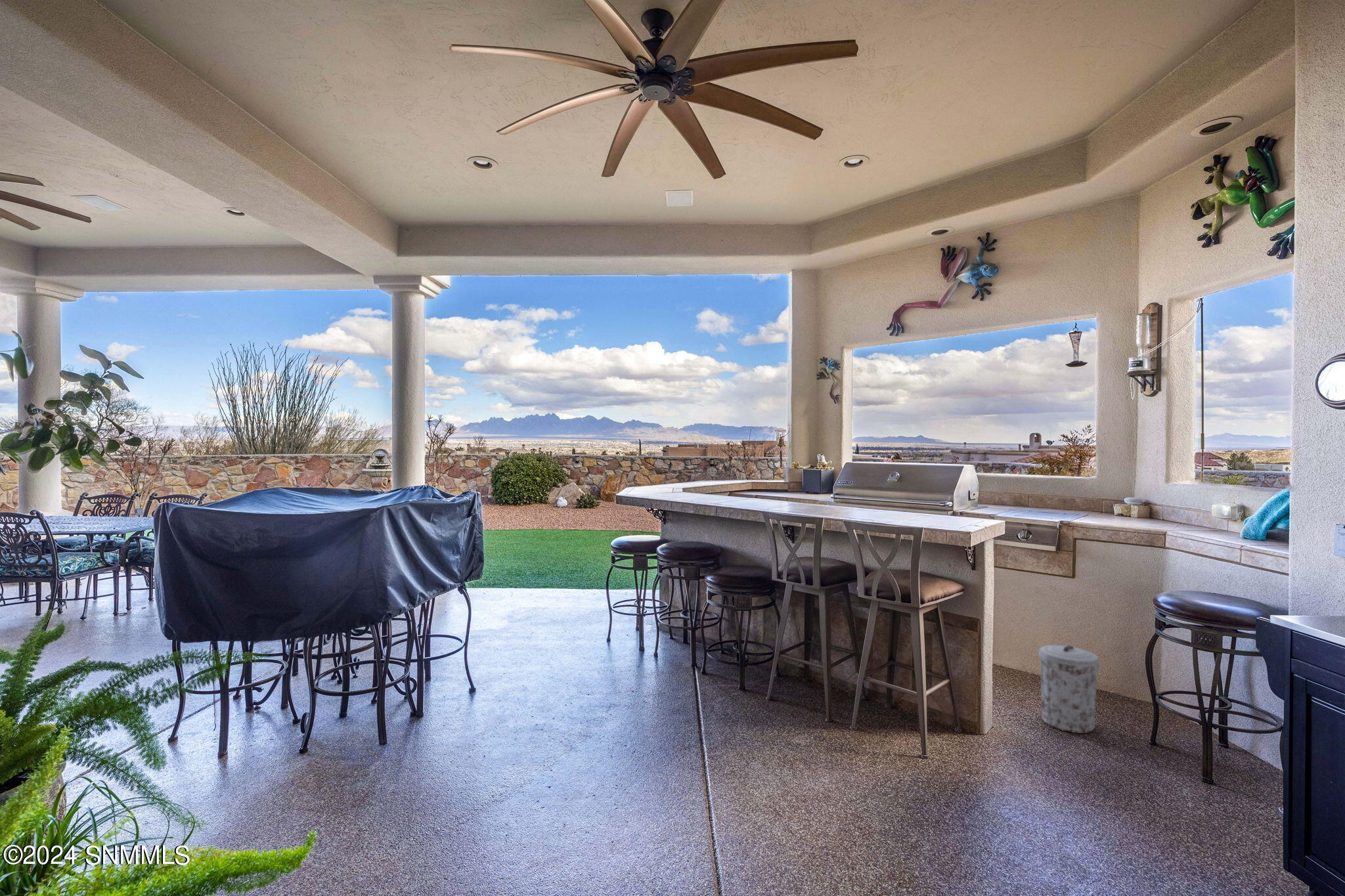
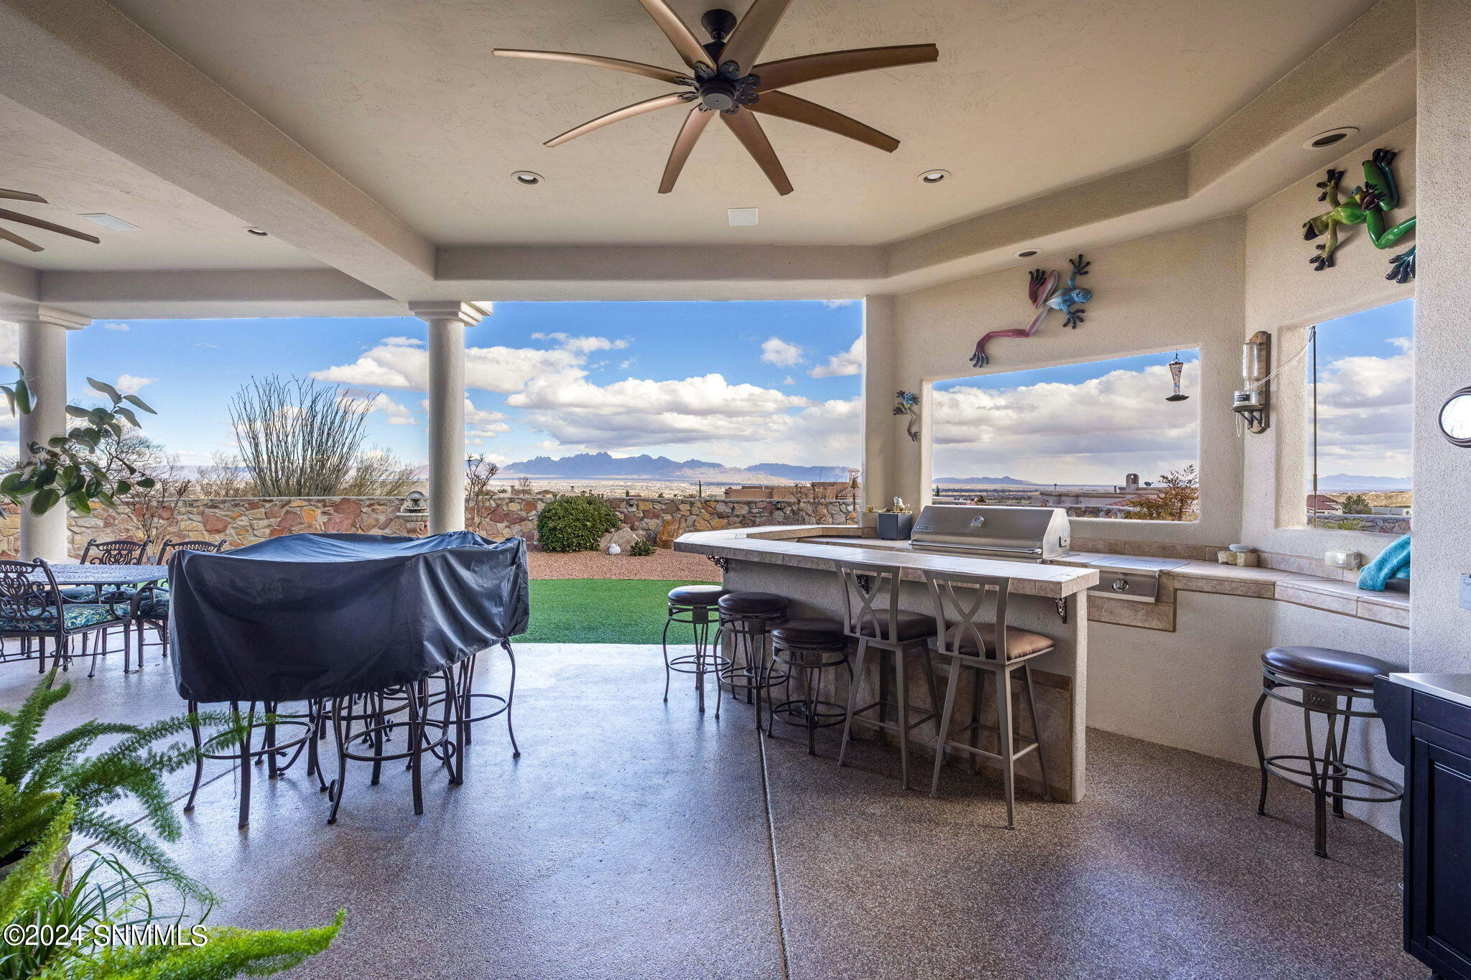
- trash can (1068, 685)
